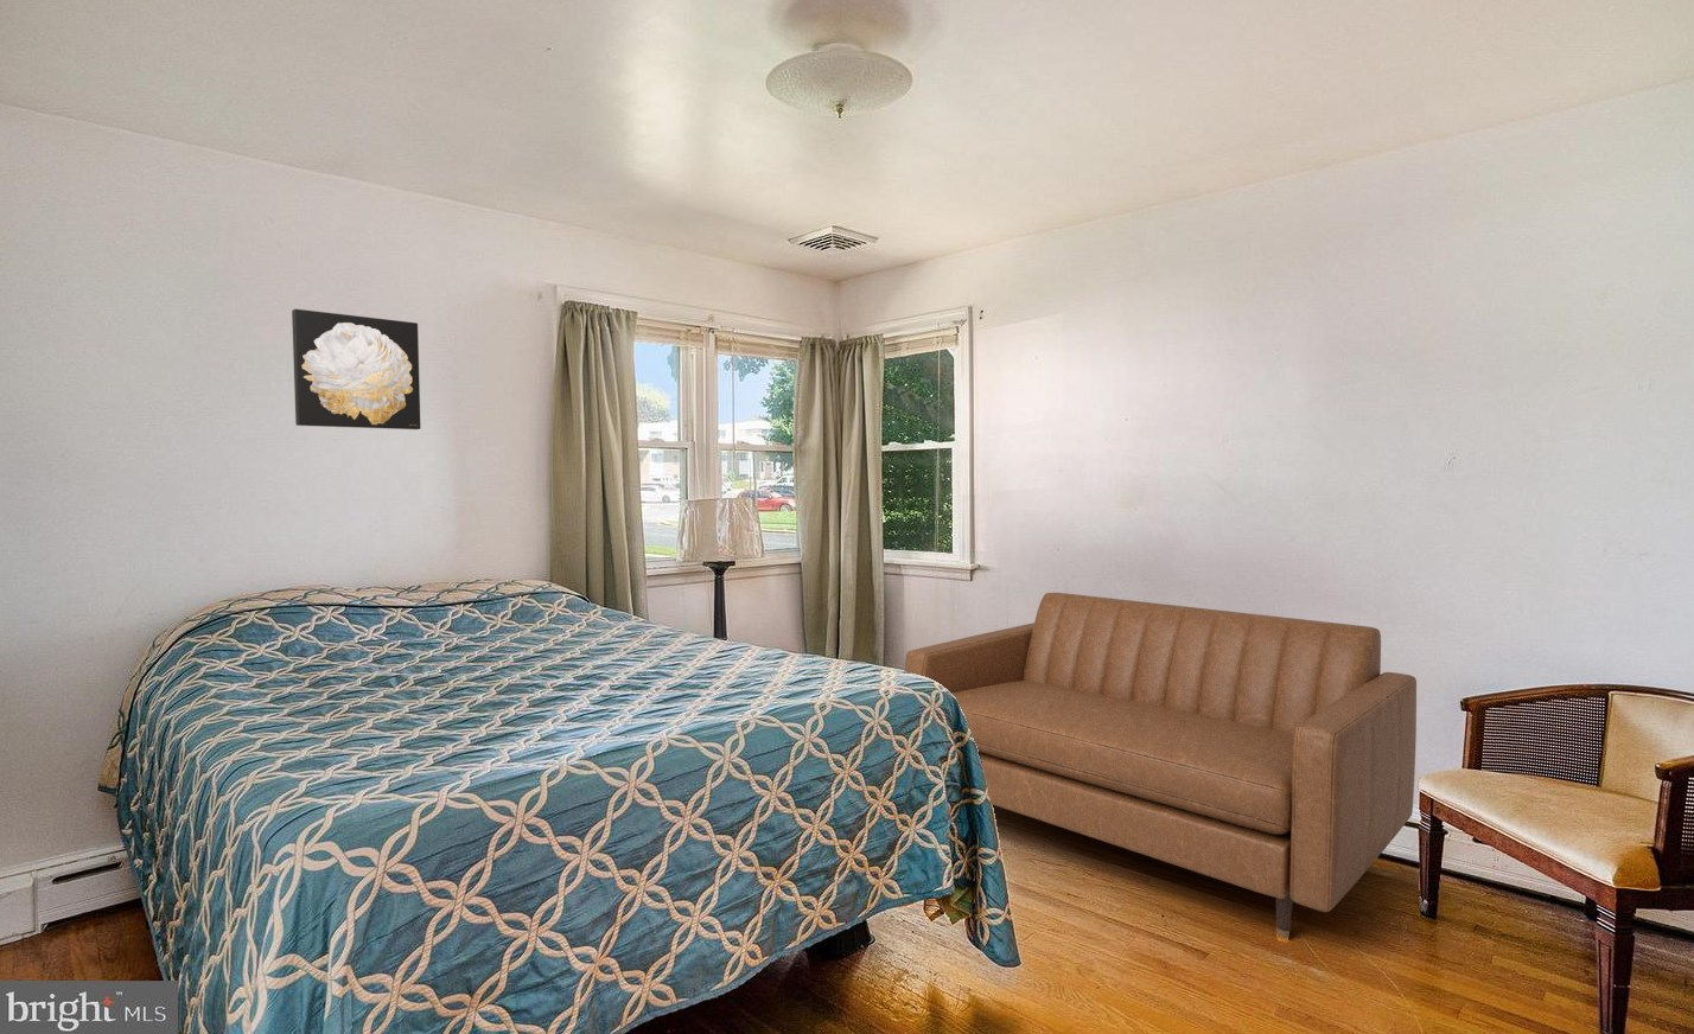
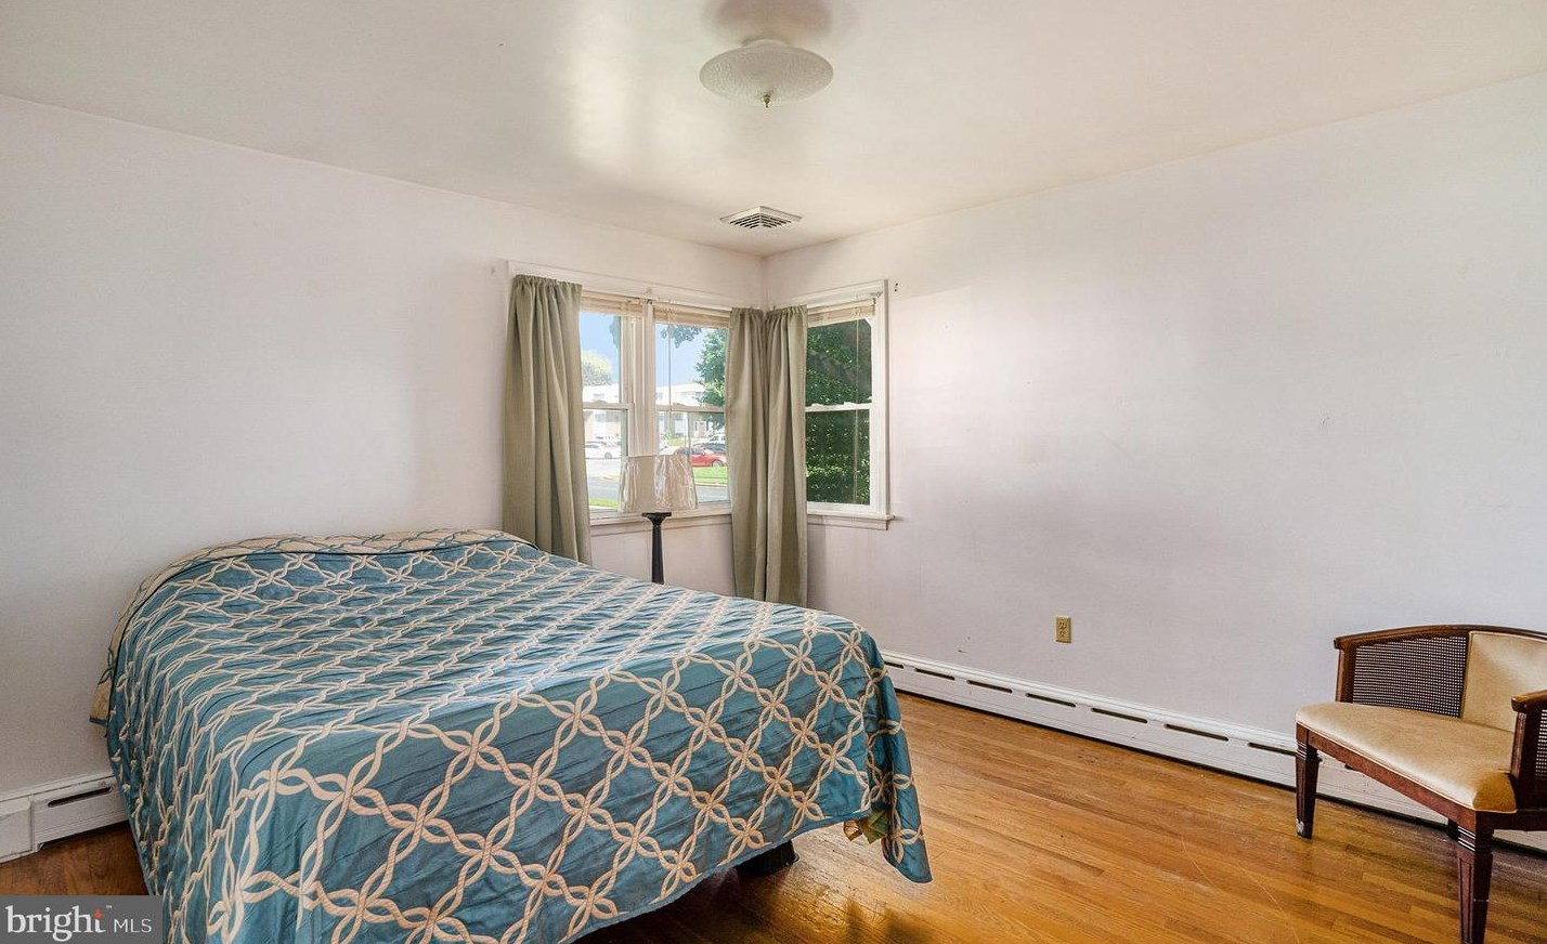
- loveseat (1139, 732)
- wall art (358, 372)
